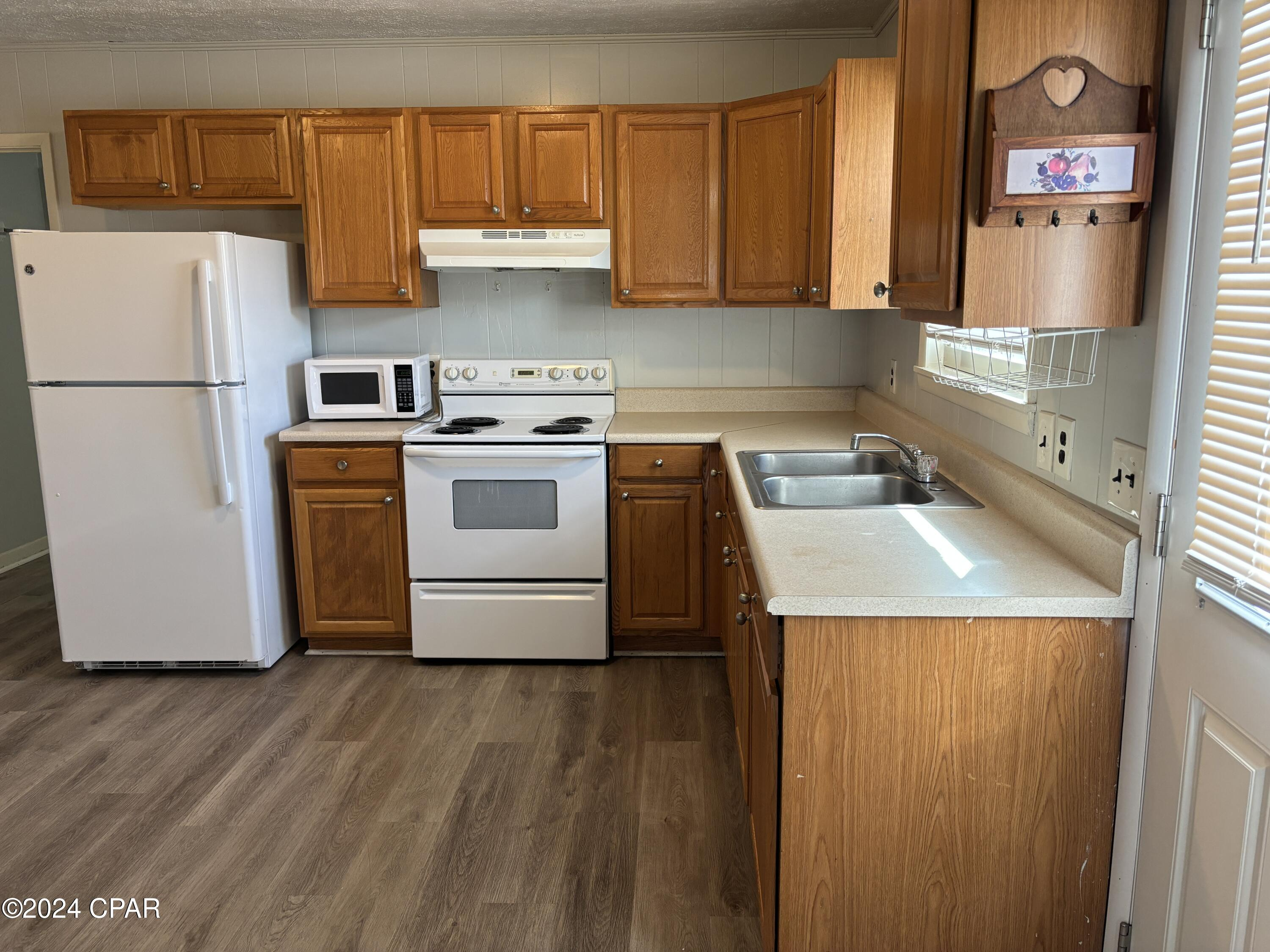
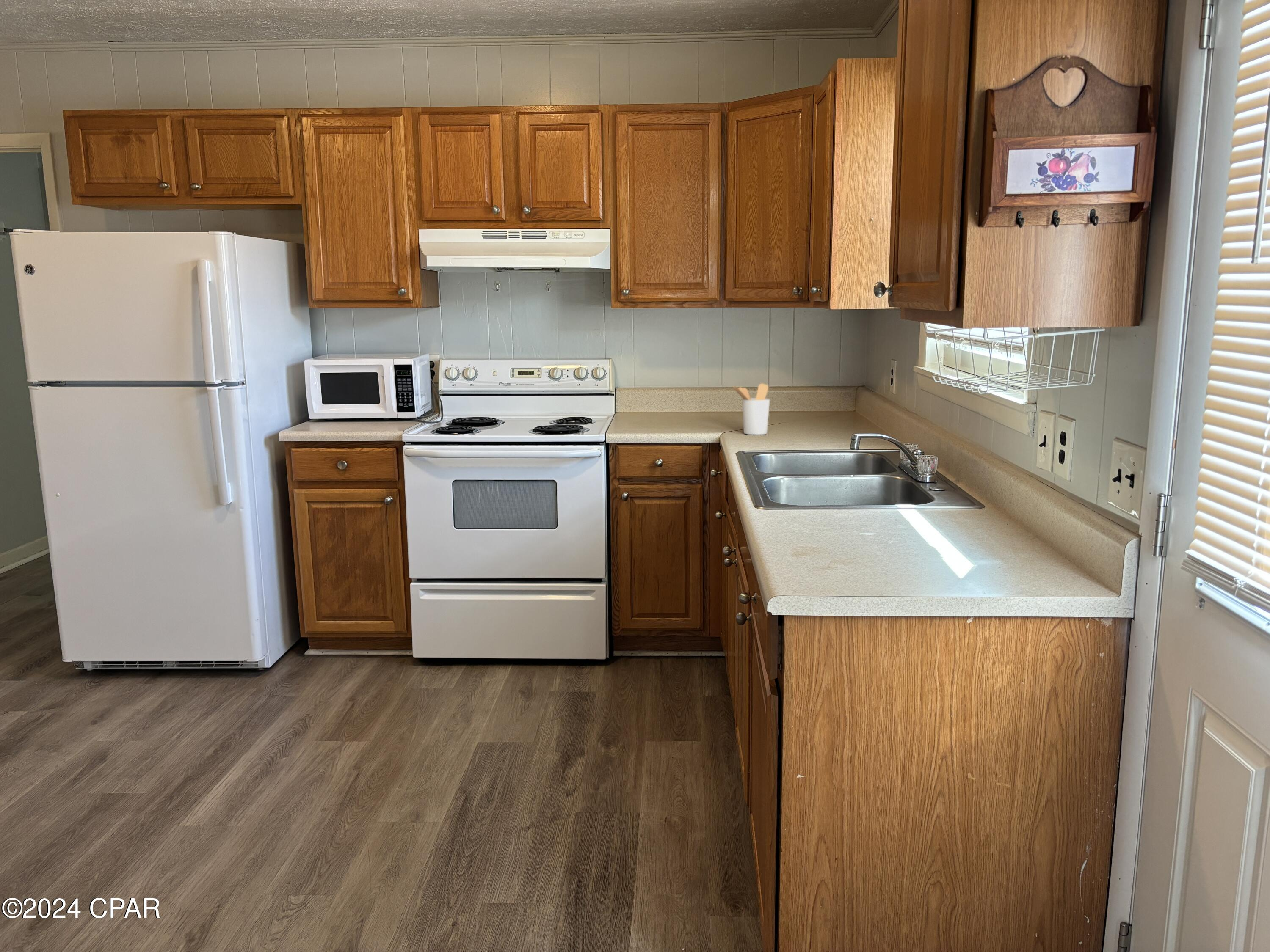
+ utensil holder (749, 408)
